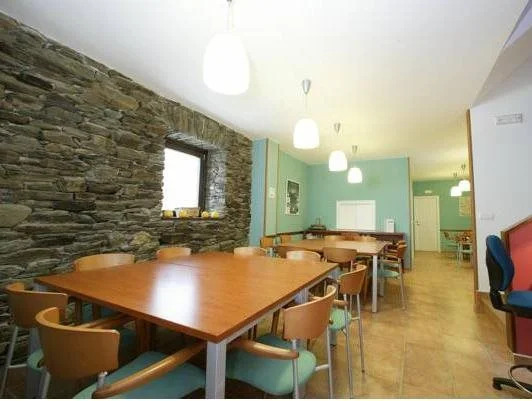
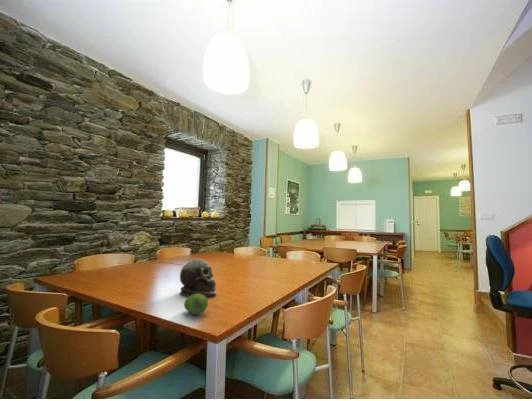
+ decorative egg (199, 276)
+ fruit (195, 303)
